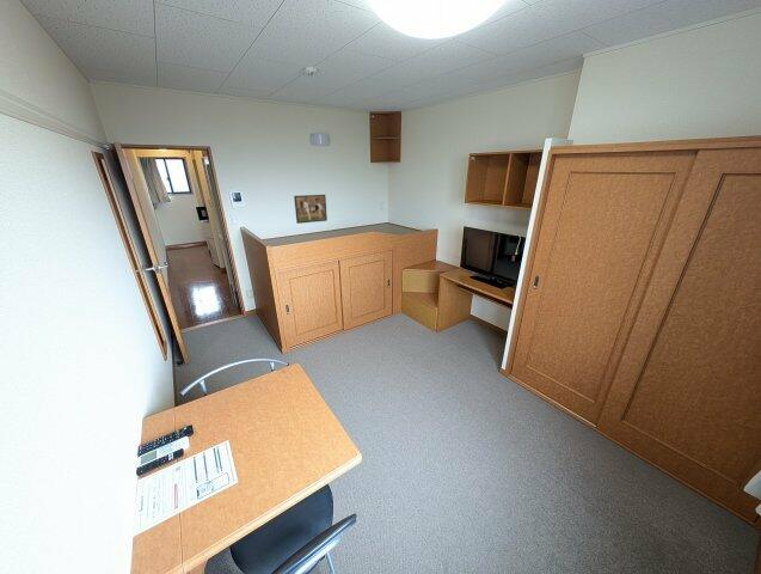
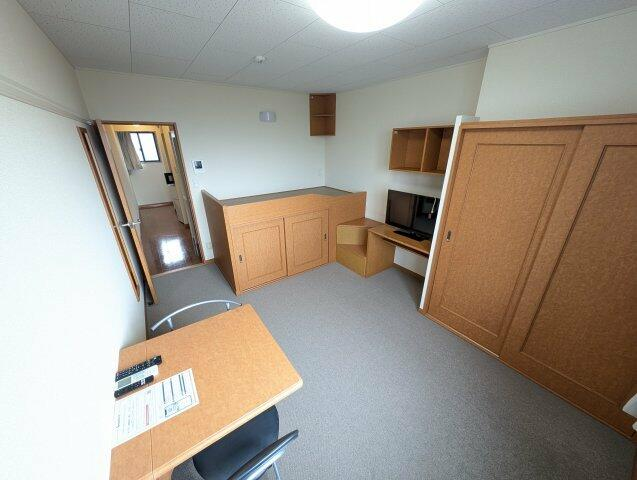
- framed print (311, 208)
